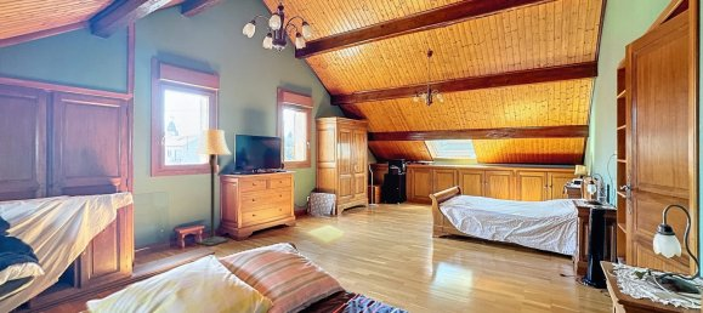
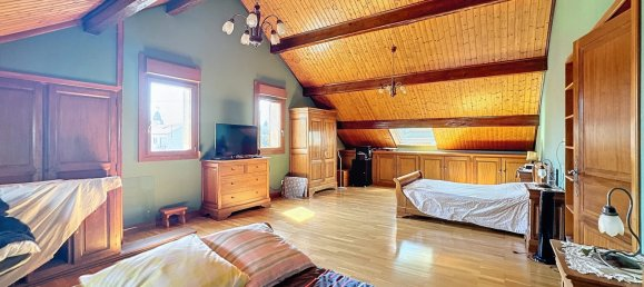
- lamp (212, 186)
